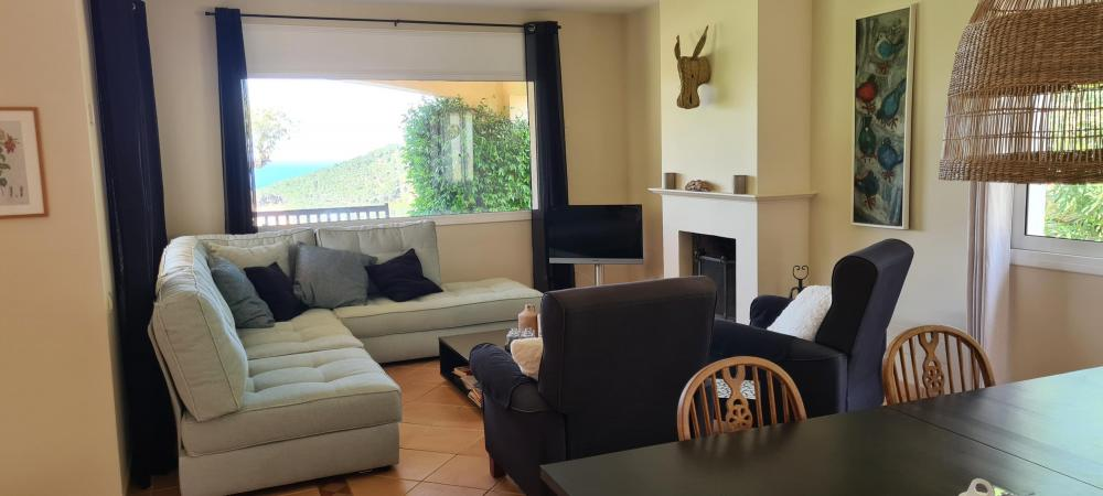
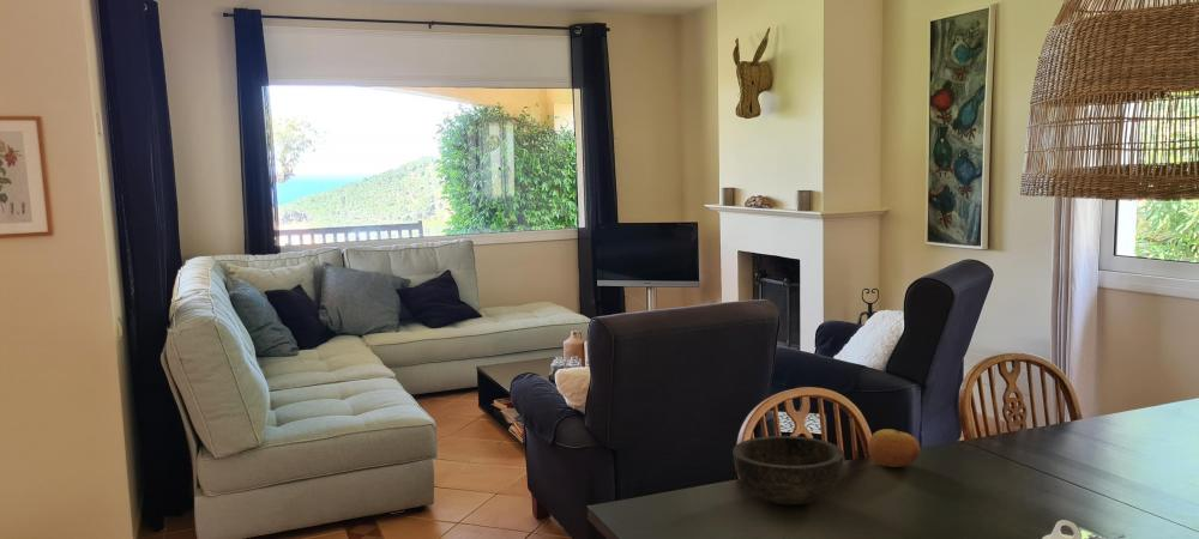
+ fruit (893, 448)
+ bowl (788, 474)
